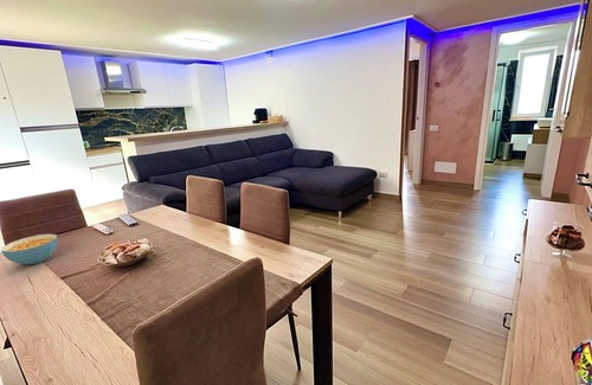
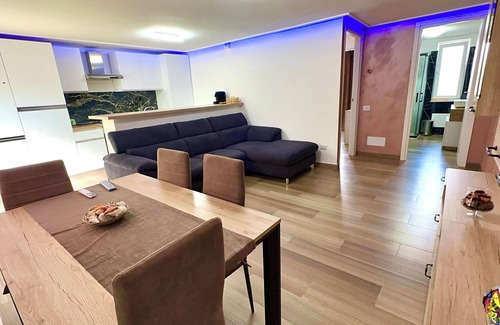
- cereal bowl (33, 251)
